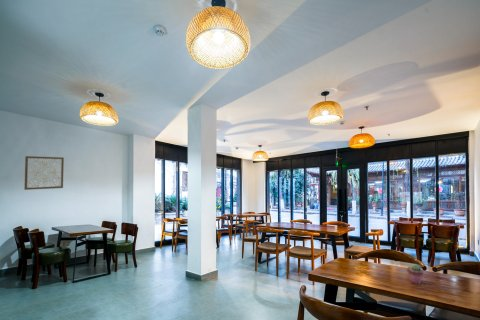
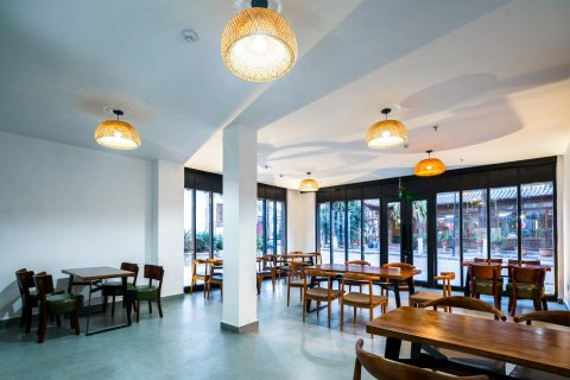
- potted succulent (415, 272)
- wall art (43, 173)
